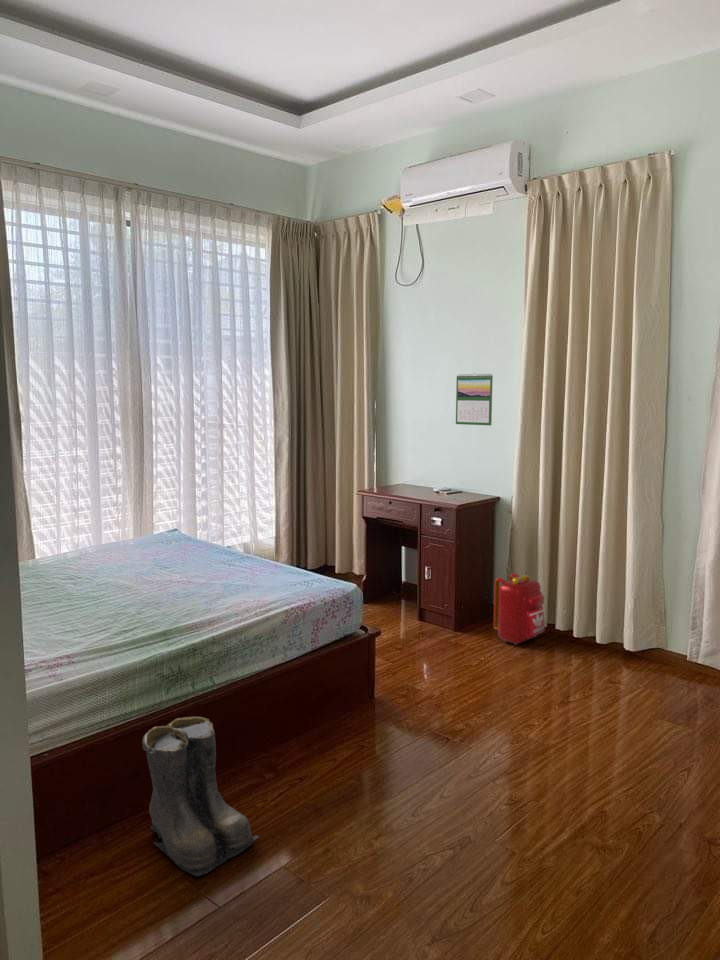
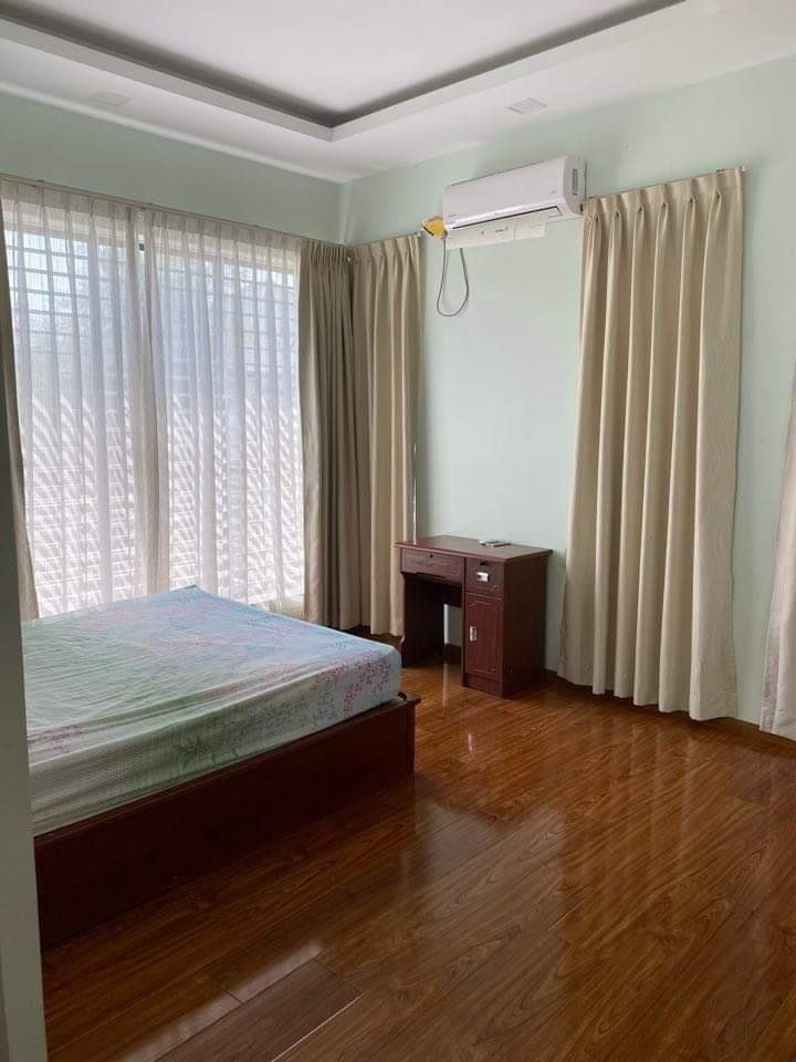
- boots (195, 788)
- backpack (520, 608)
- calendar (473, 399)
